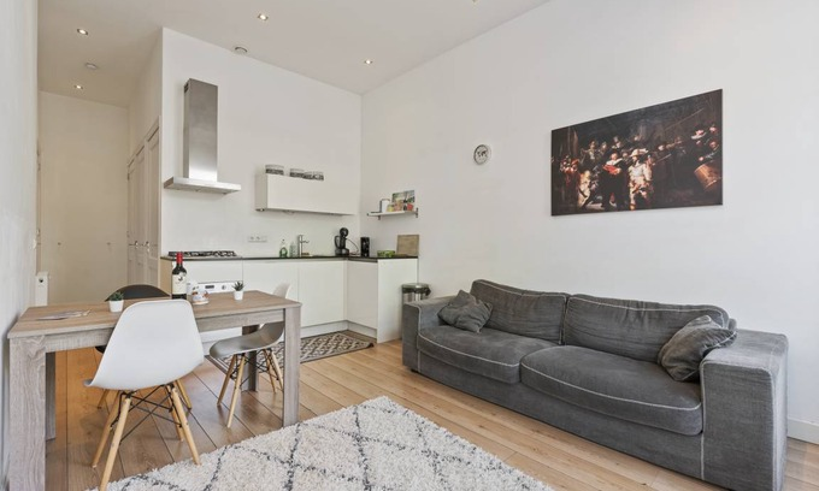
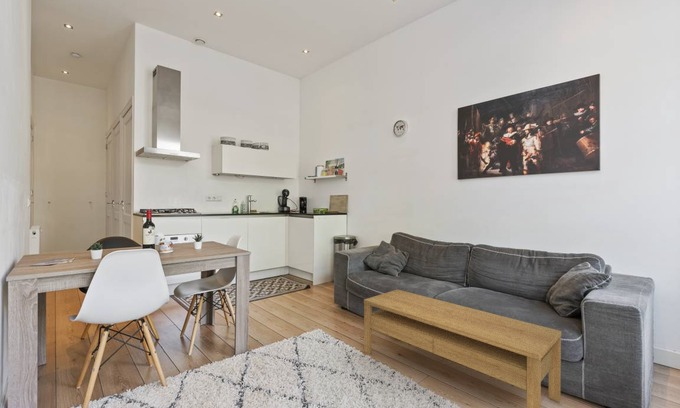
+ coffee table (448, 343)
